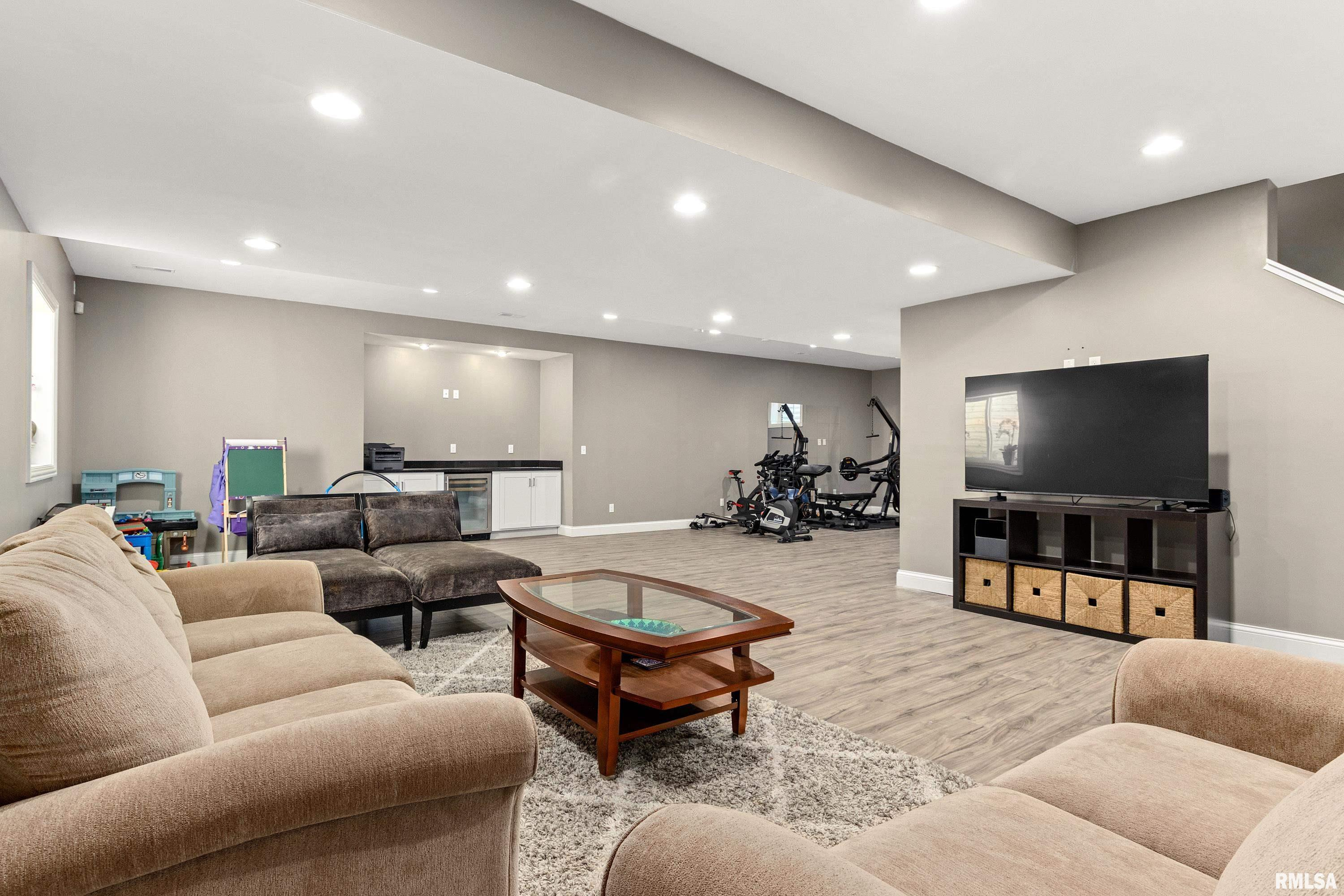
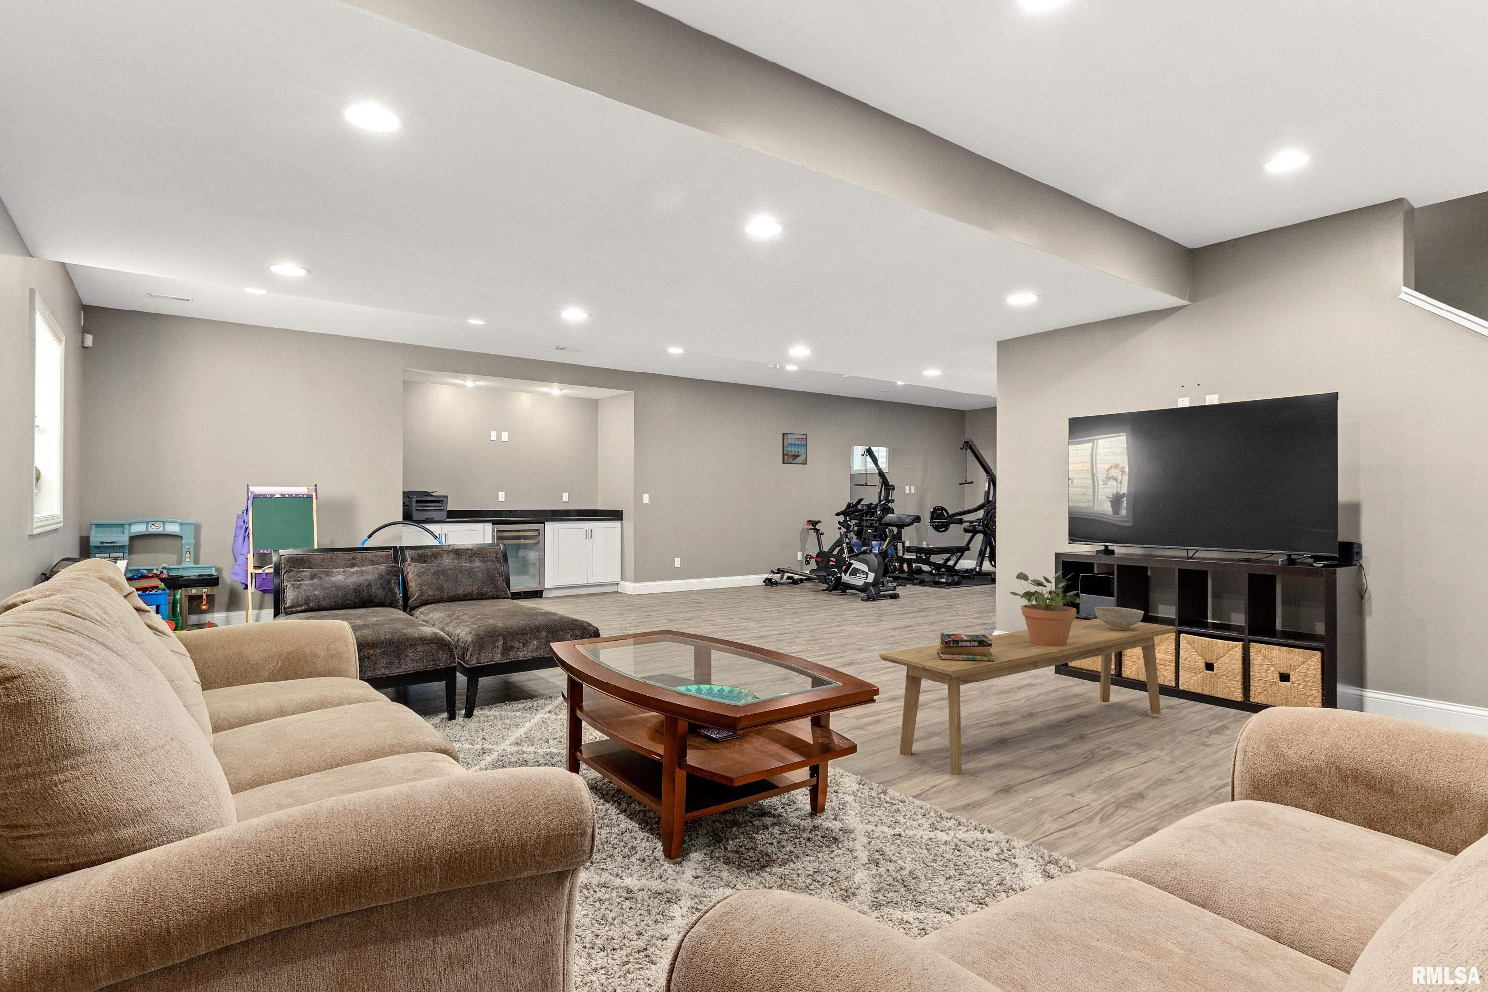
+ books (964, 647)
+ bench (1037, 669)
+ potted plant (1050, 607)
+ decorative bowl (1118, 619)
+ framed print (795, 448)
